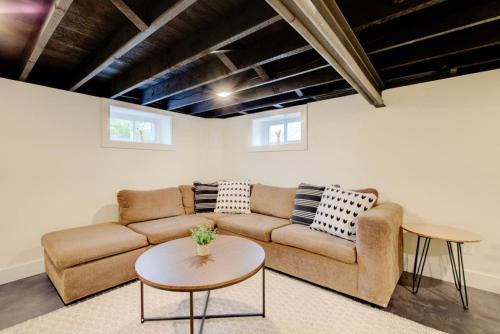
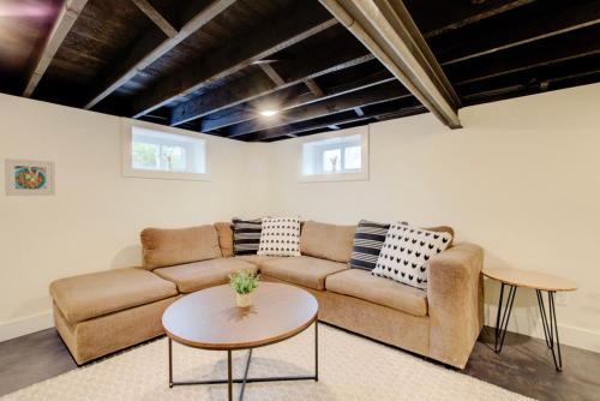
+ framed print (30, 178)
